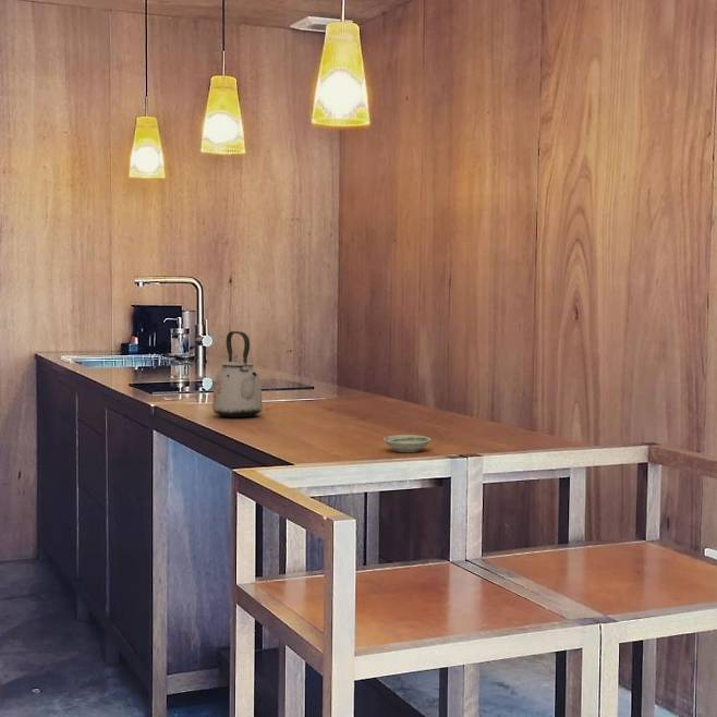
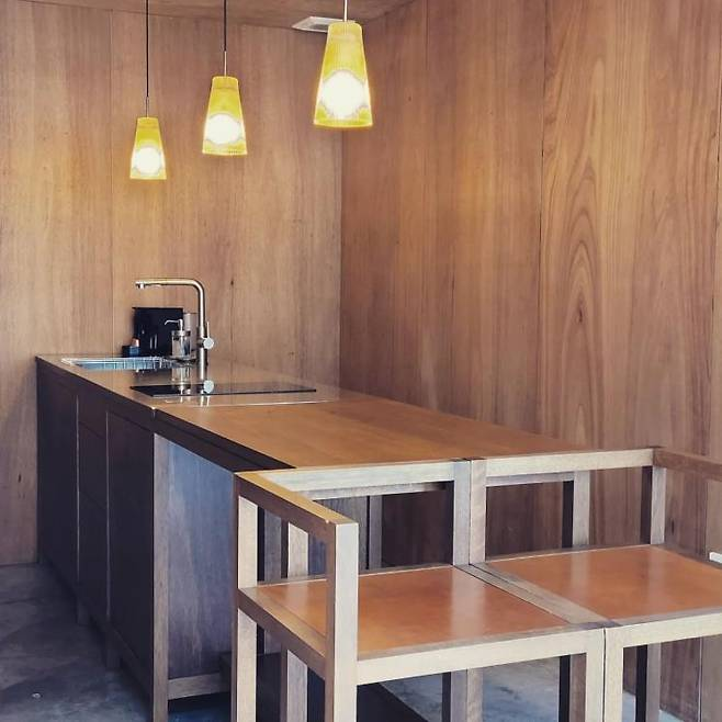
- kettle (241, 374)
- saucer (406, 443)
